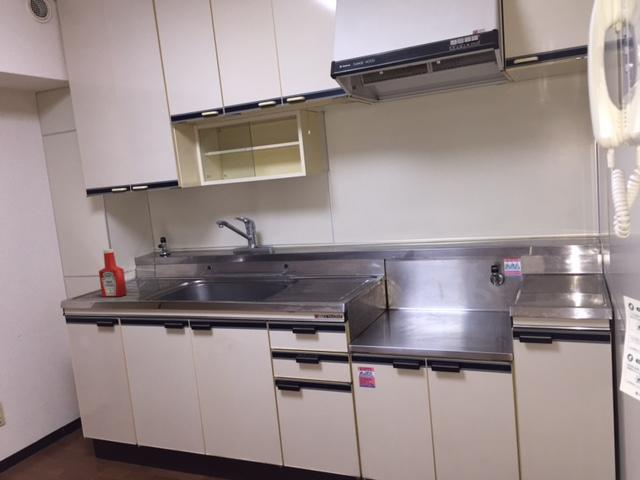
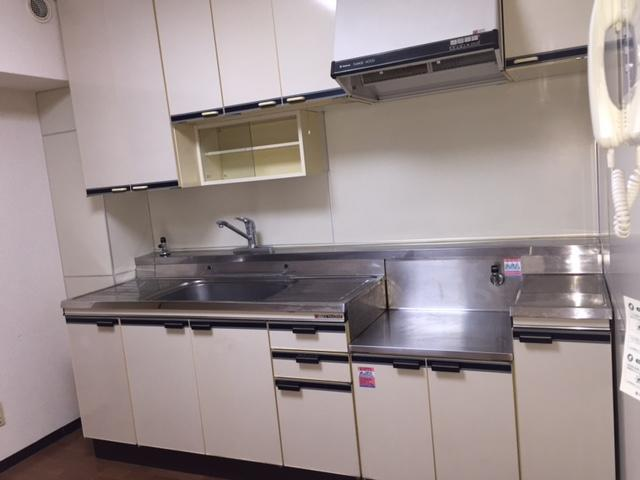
- soap bottle (111, 272)
